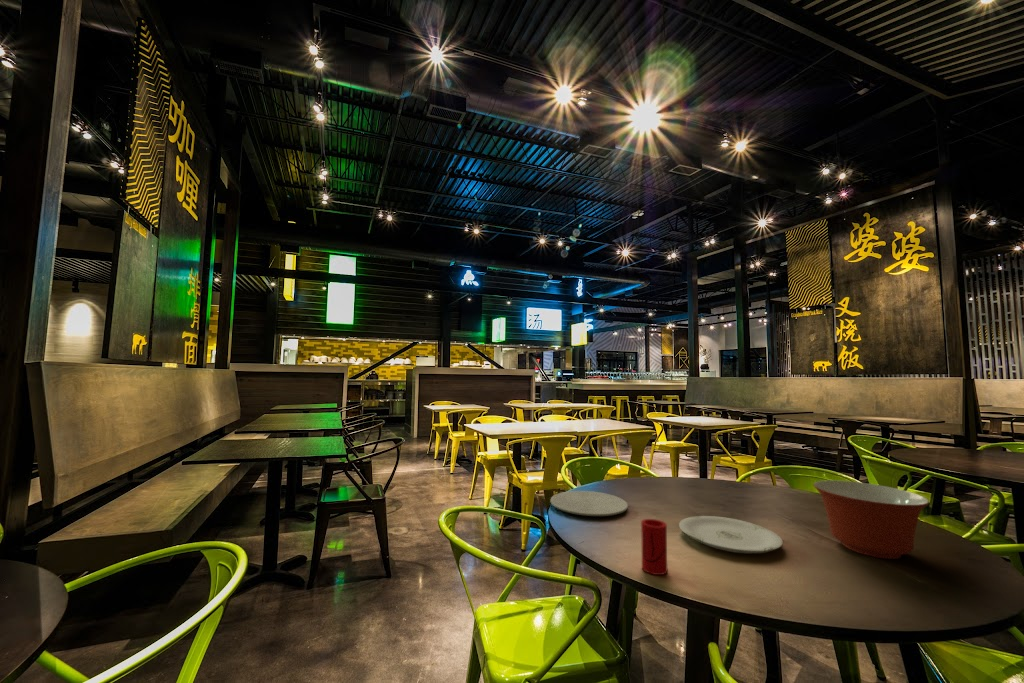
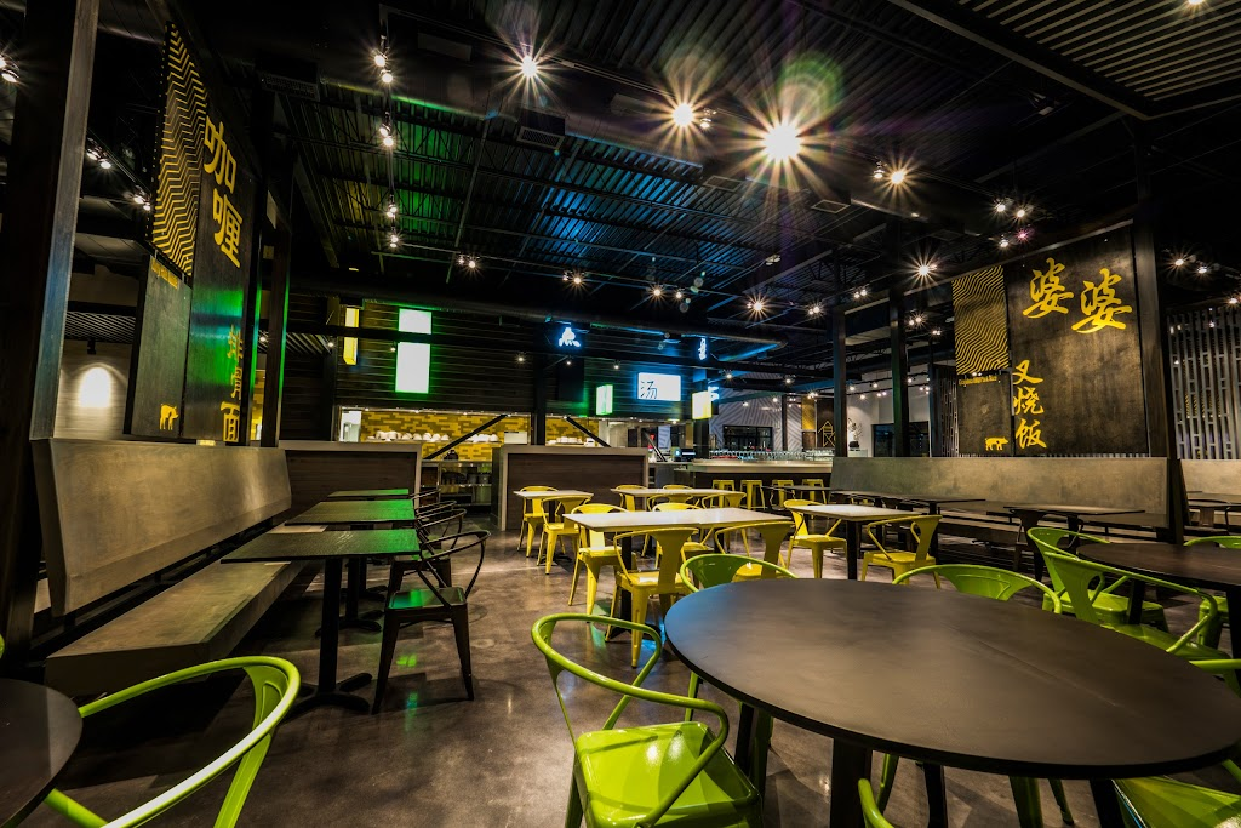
- mixing bowl (868, 520)
- cup (654, 545)
- plate (588, 503)
- plate (728, 535)
